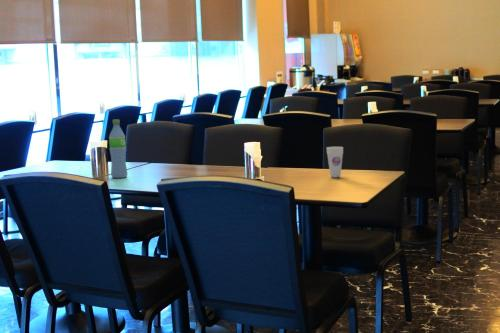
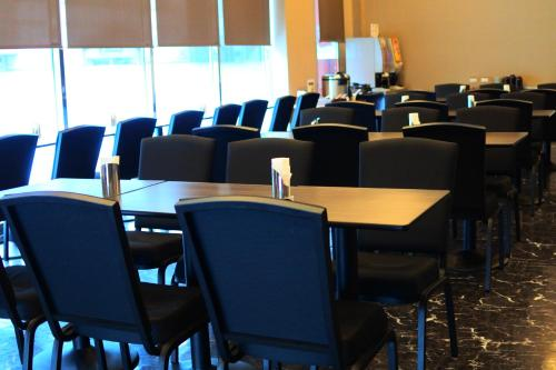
- water bottle (117, 148)
- cup (335, 162)
